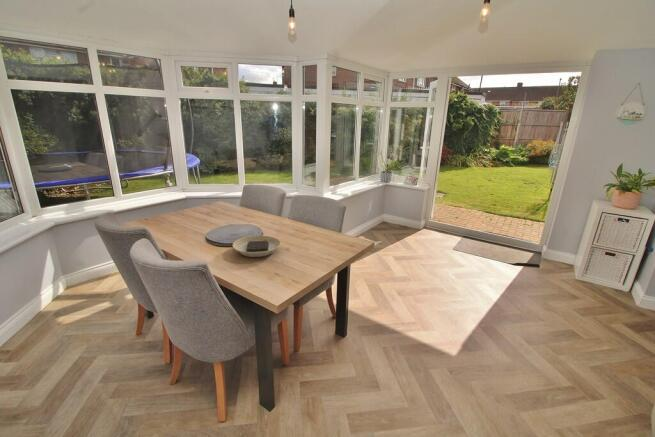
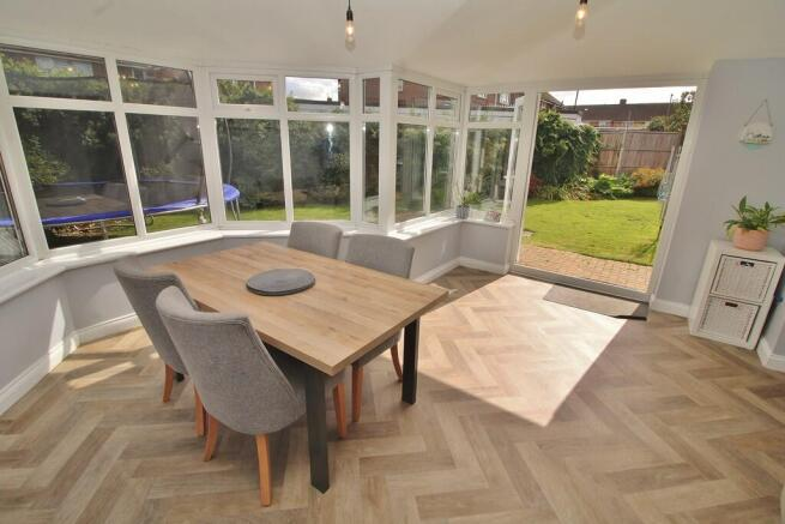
- plate (257, 246)
